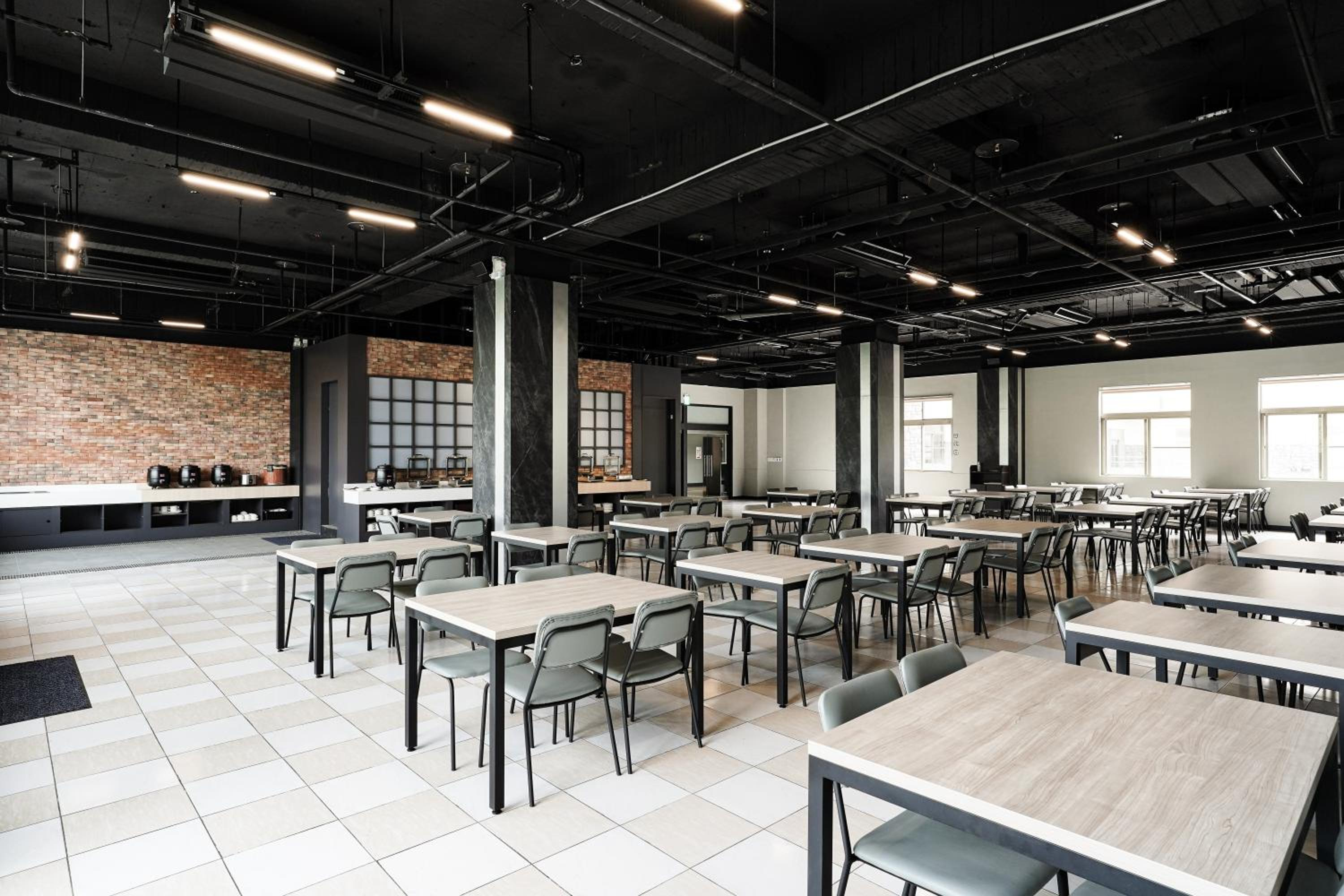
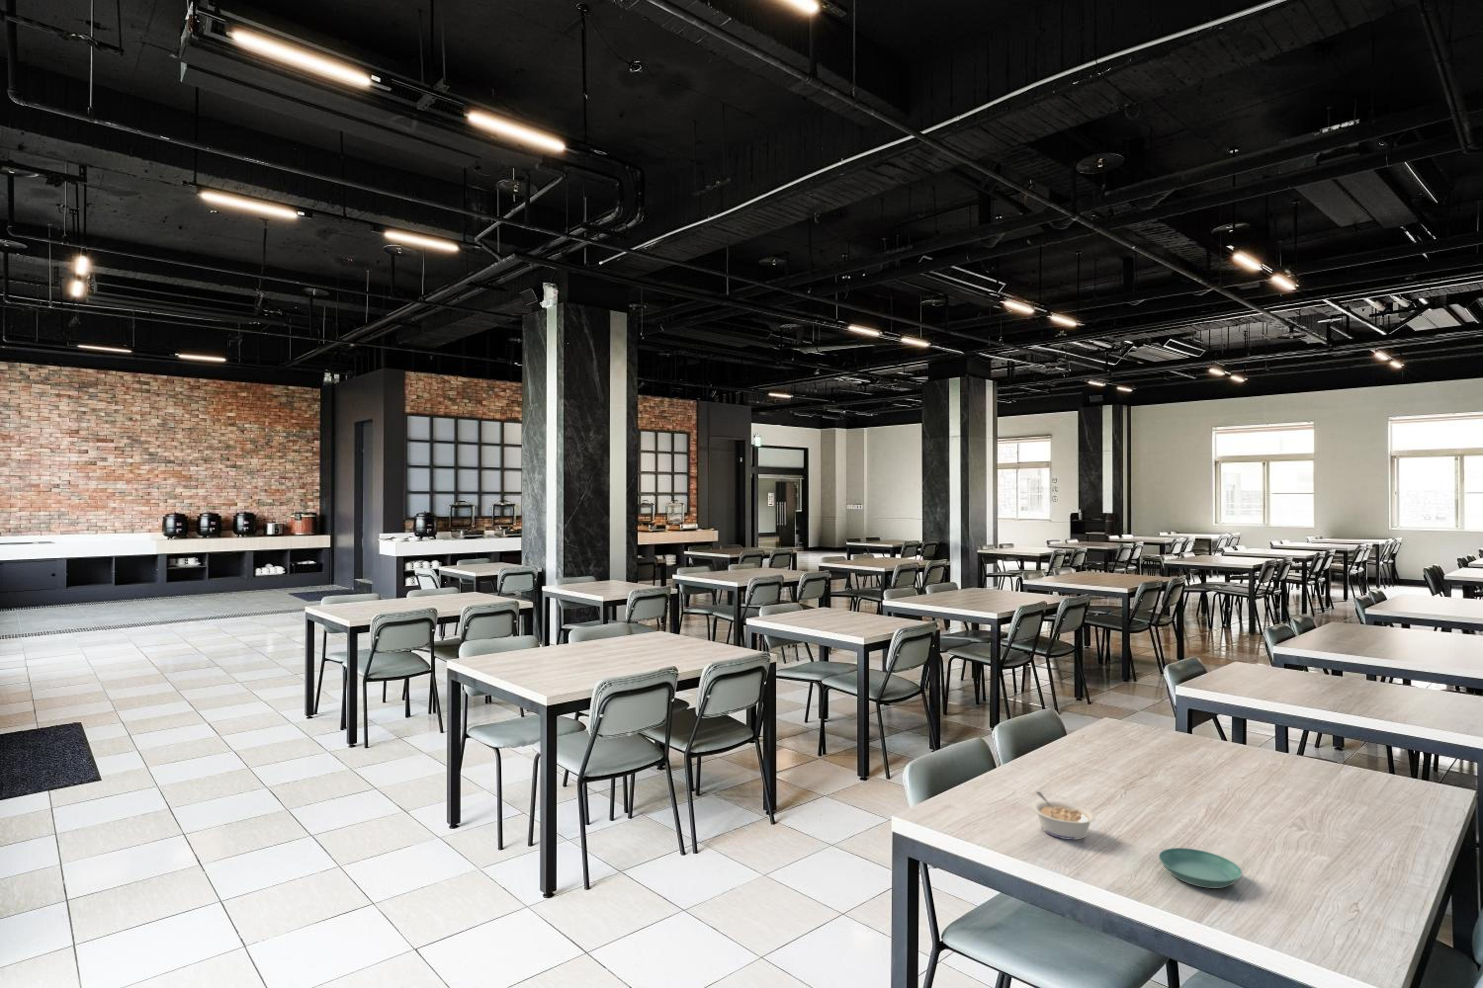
+ legume (1060, 818)
+ saucer (1199, 869)
